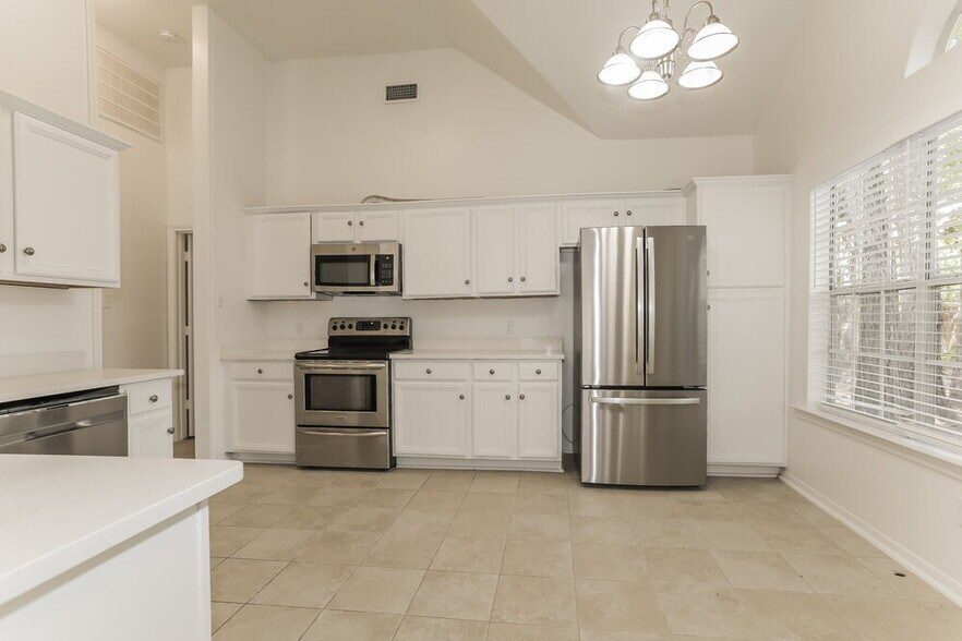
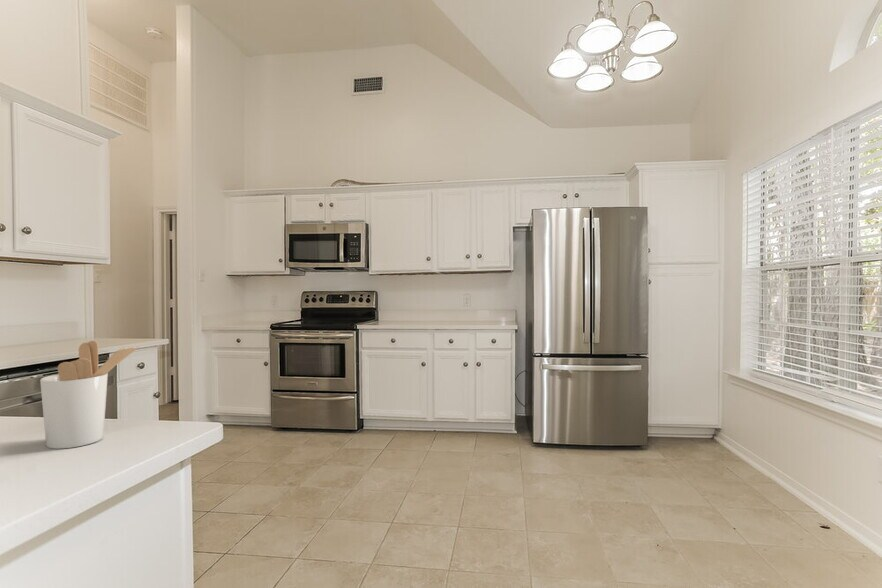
+ utensil holder (92, 391)
